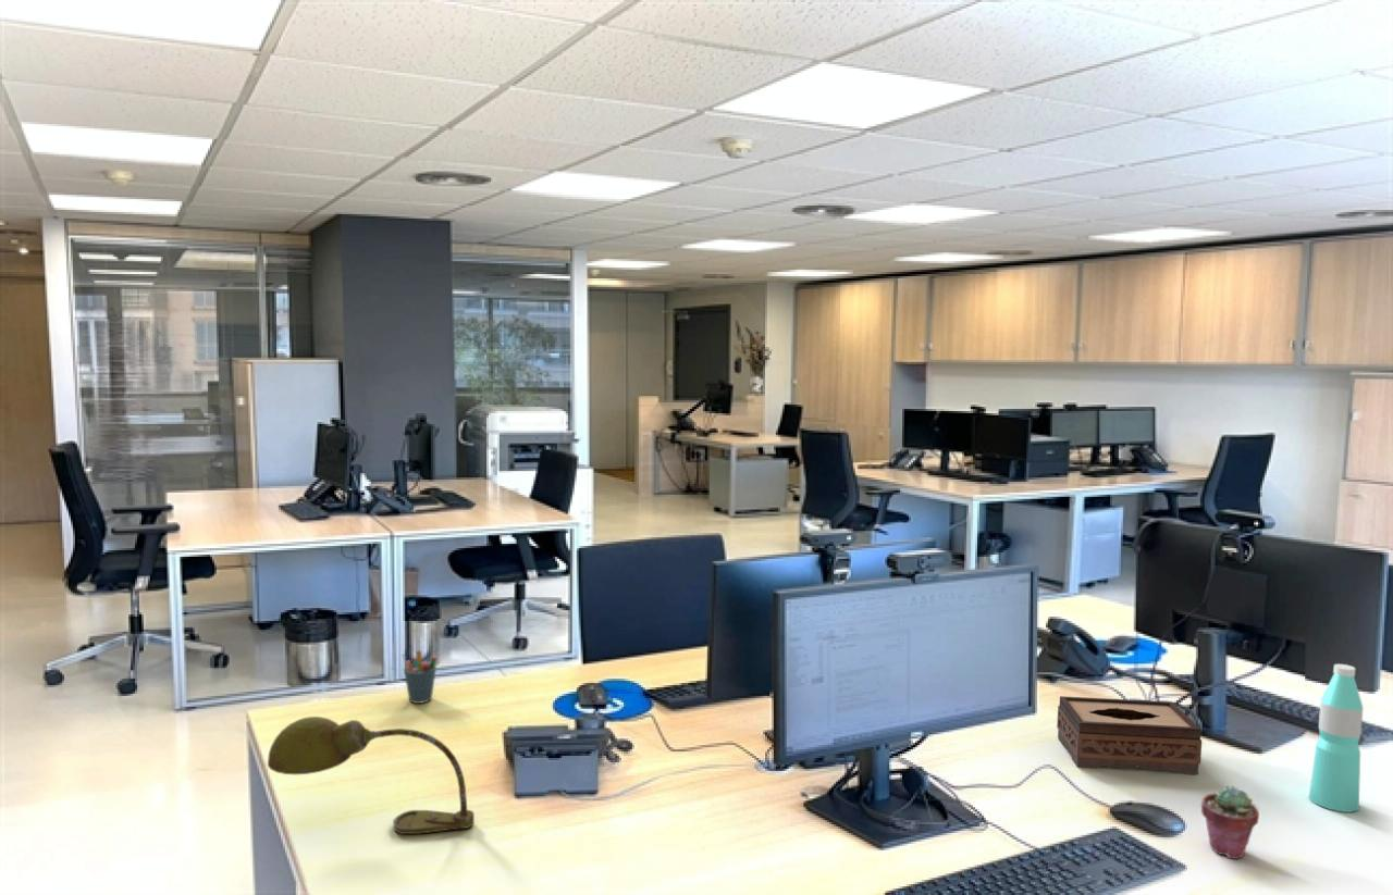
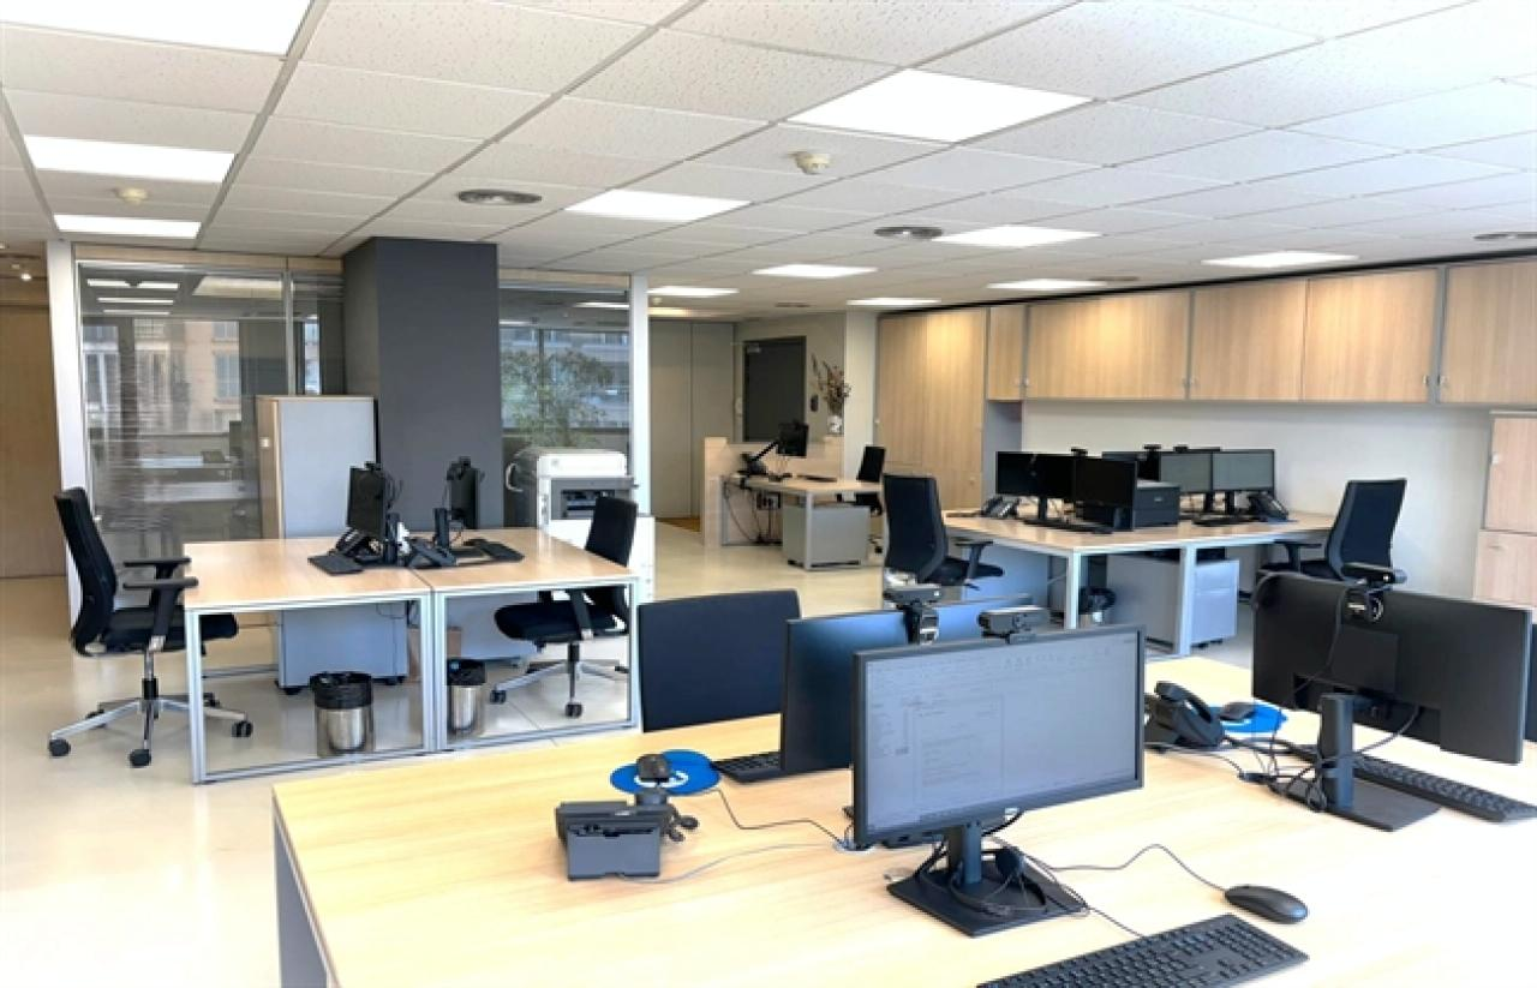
- pen holder (420, 674)
- water bottle (1339, 734)
- desk lamp (360, 750)
- tissue box (1125, 733)
- potted succulent (1229, 818)
